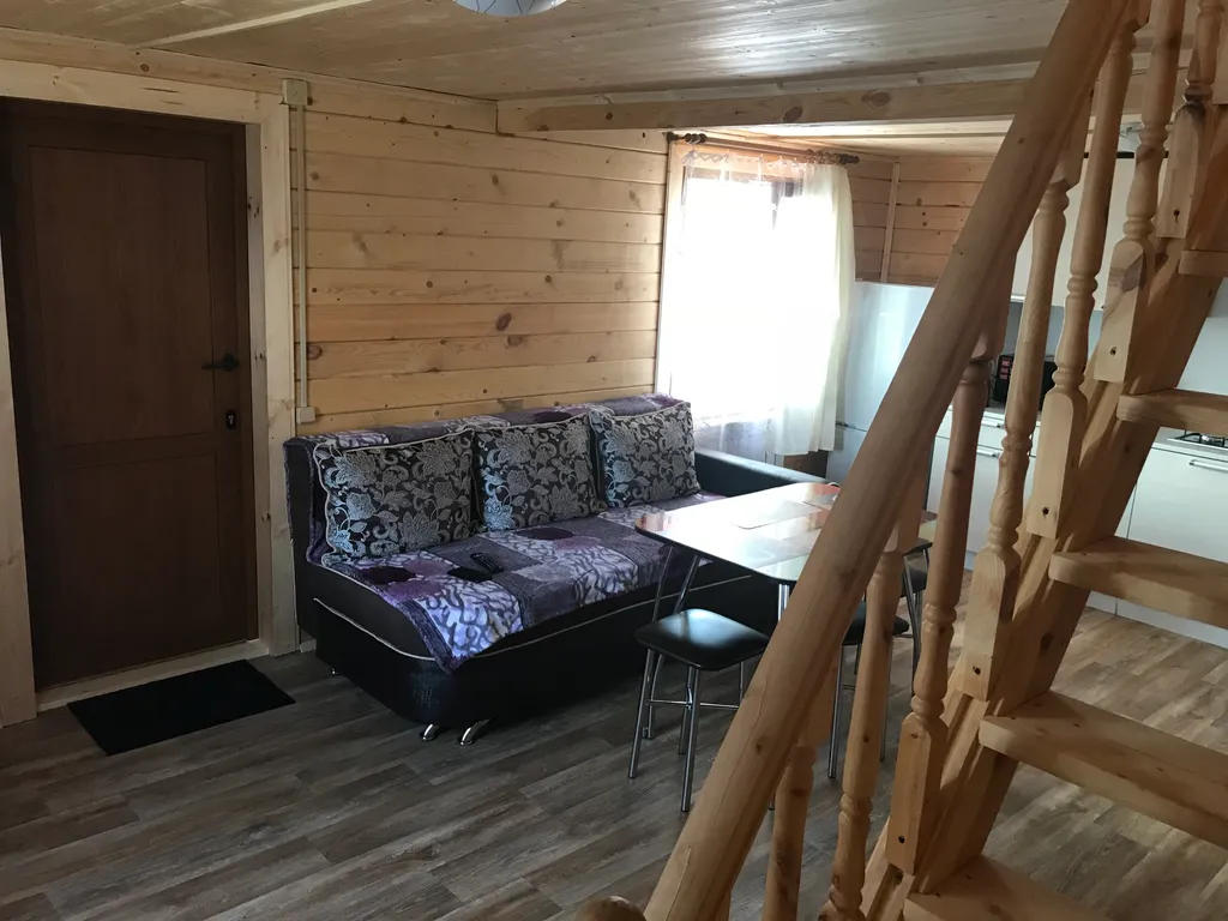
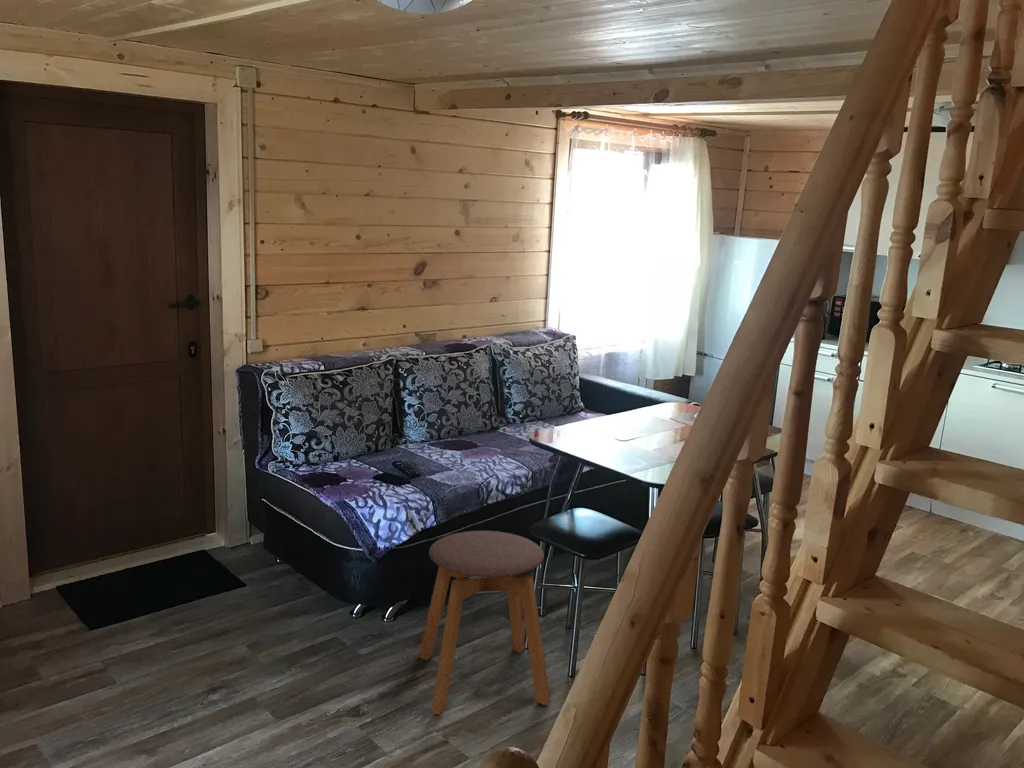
+ stool (484, 592)
